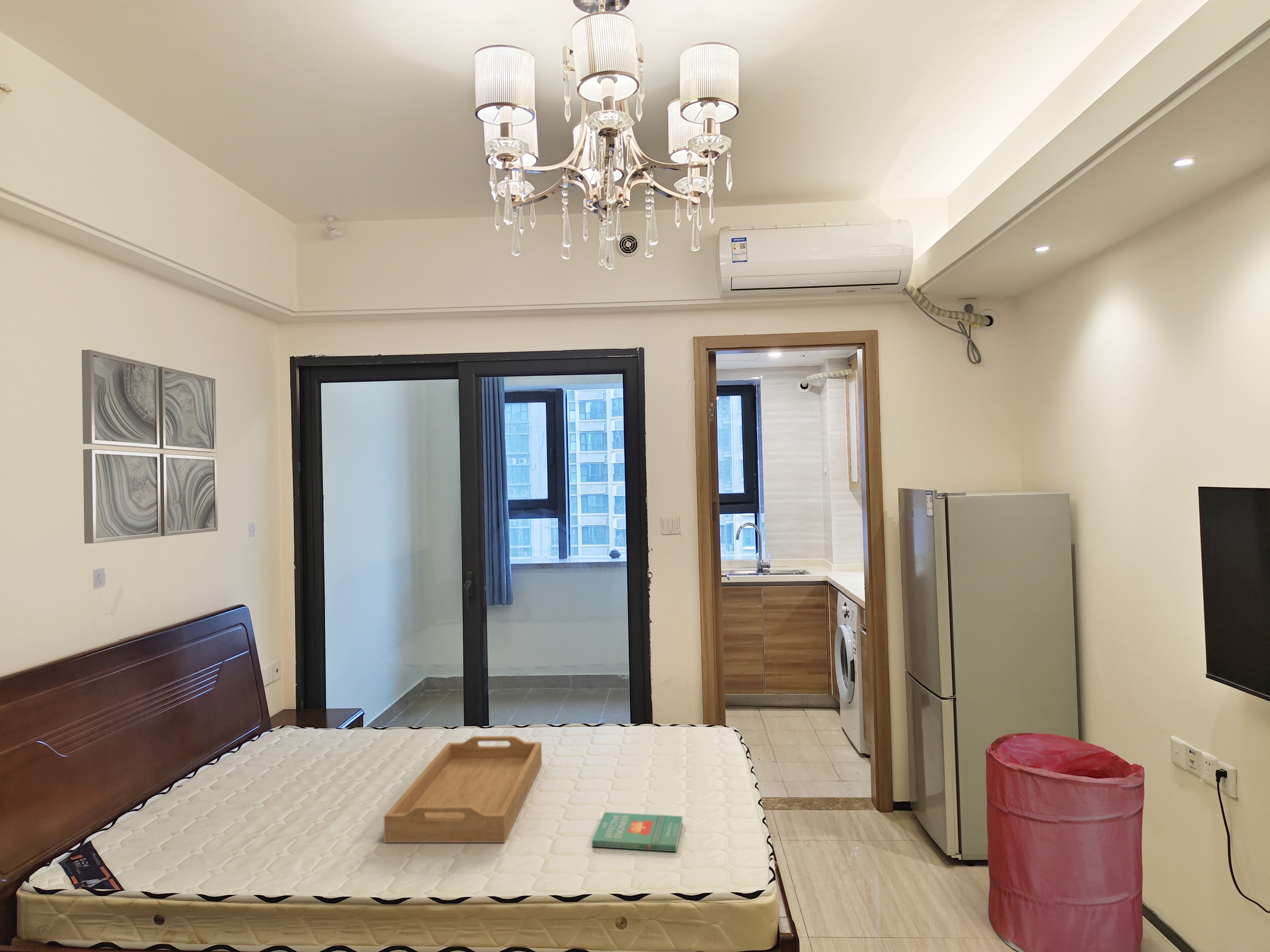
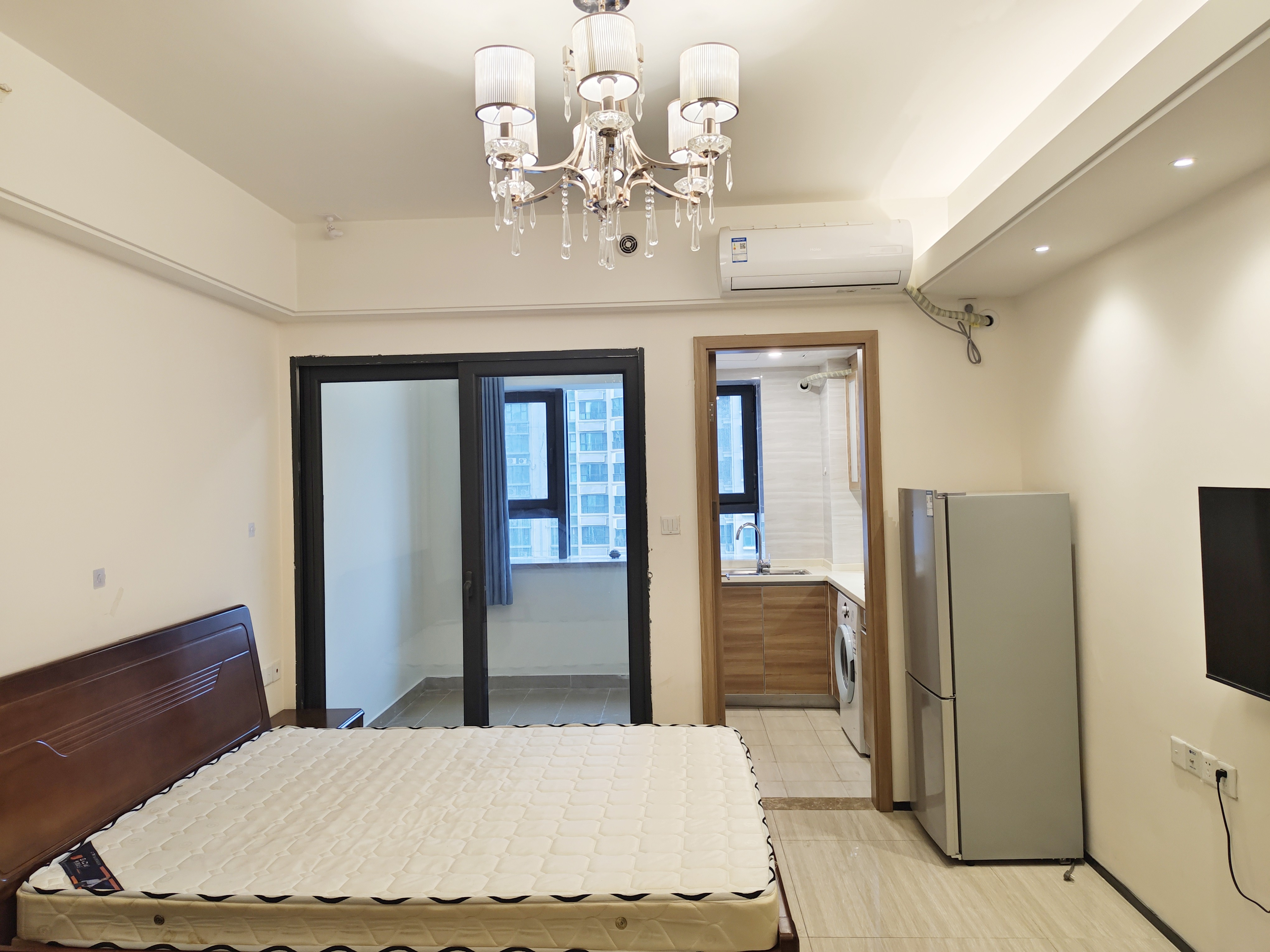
- book (638, 831)
- wall art (158, 449)
- serving tray (472, 782)
- laundry hamper (1063, 840)
